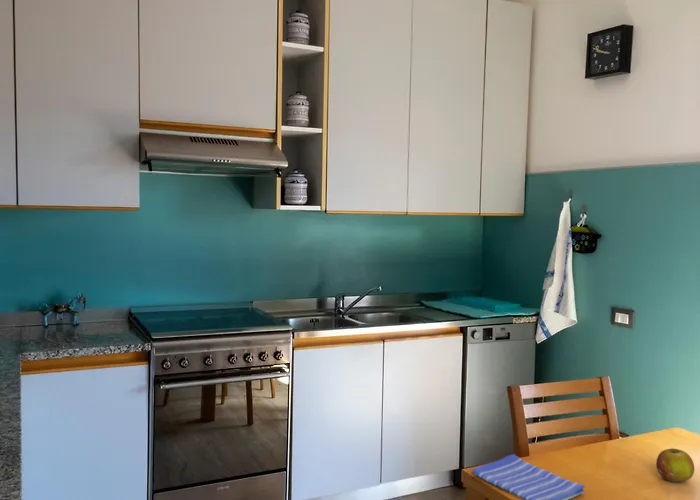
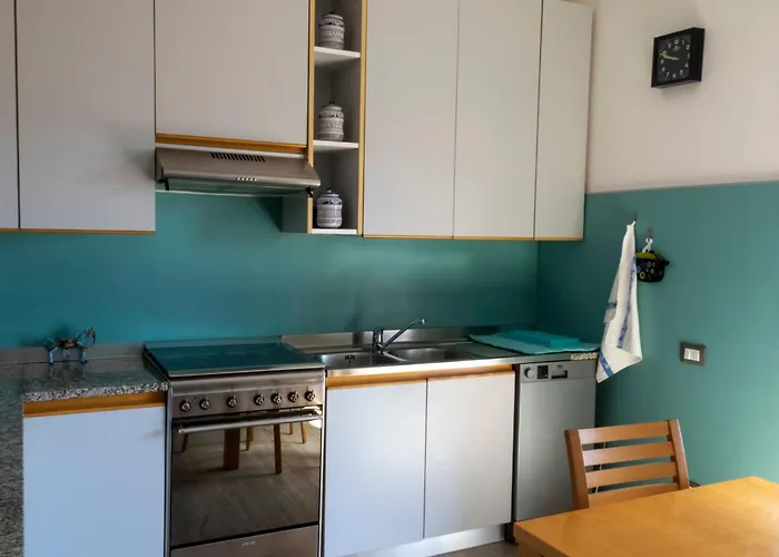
- dish towel (526, 478)
- fruit (675, 465)
